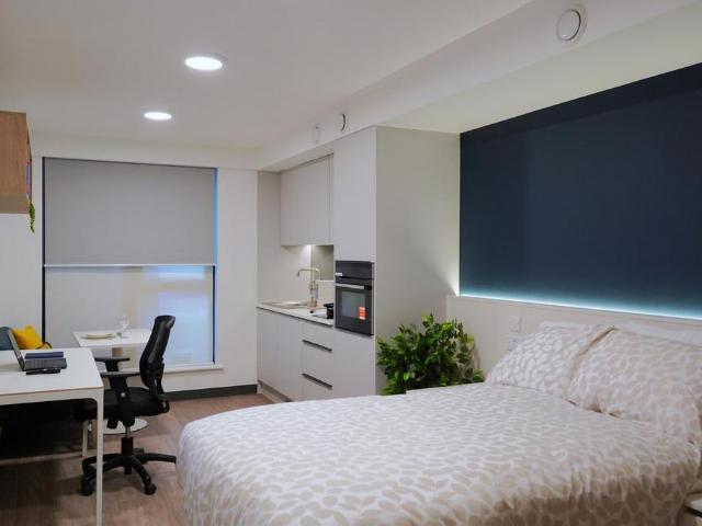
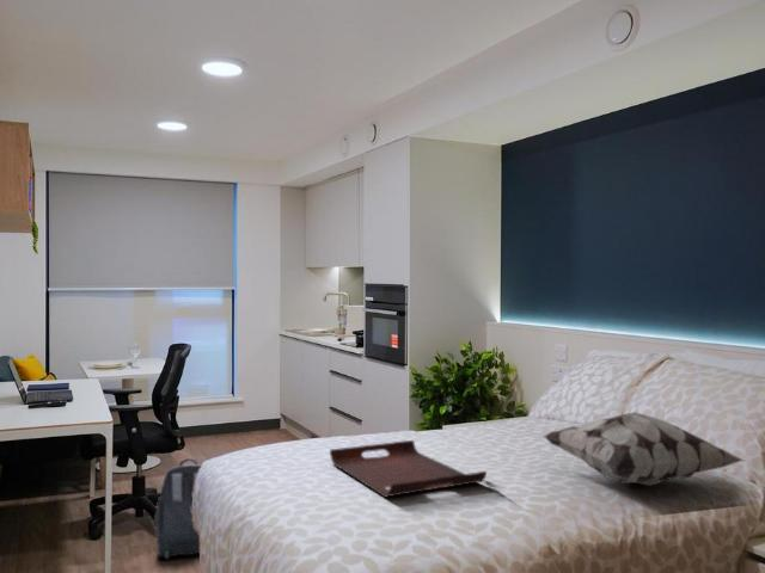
+ serving tray (403, 466)
+ backpack (186, 505)
+ decorative pillow (636, 446)
